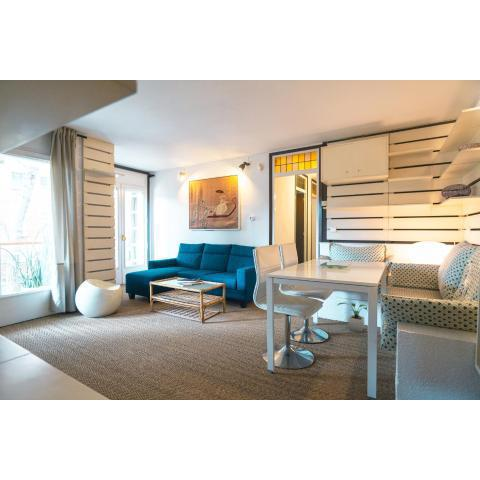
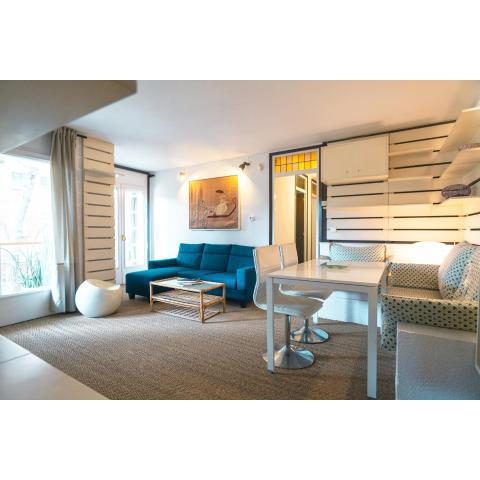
- potted plant (354, 315)
